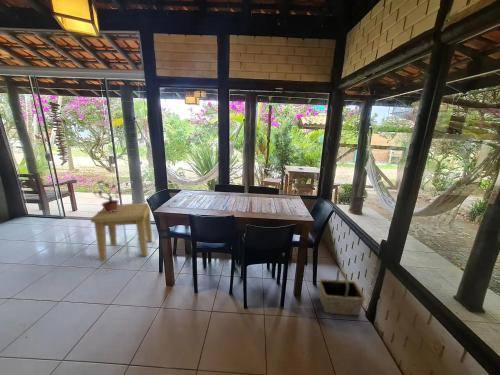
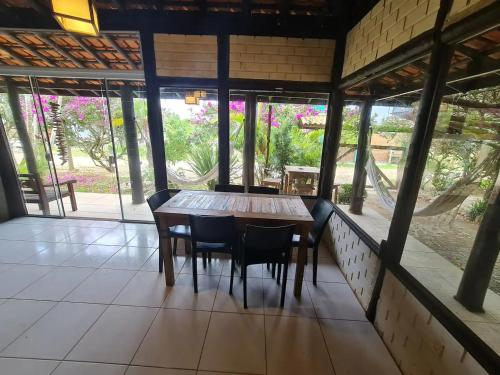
- potted plant (110, 195)
- side table (126, 224)
- basket (340, 290)
